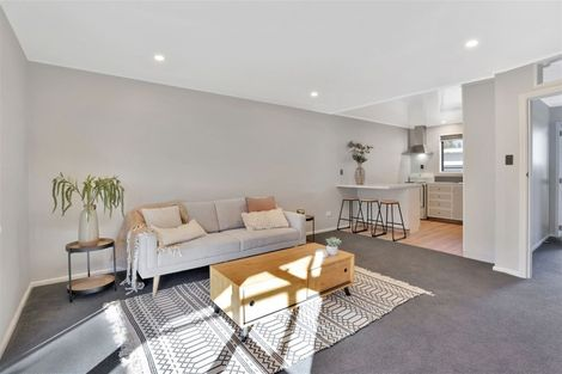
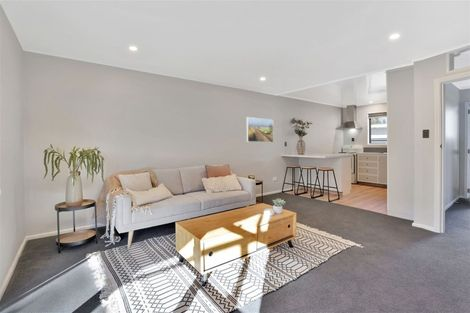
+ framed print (260, 130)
